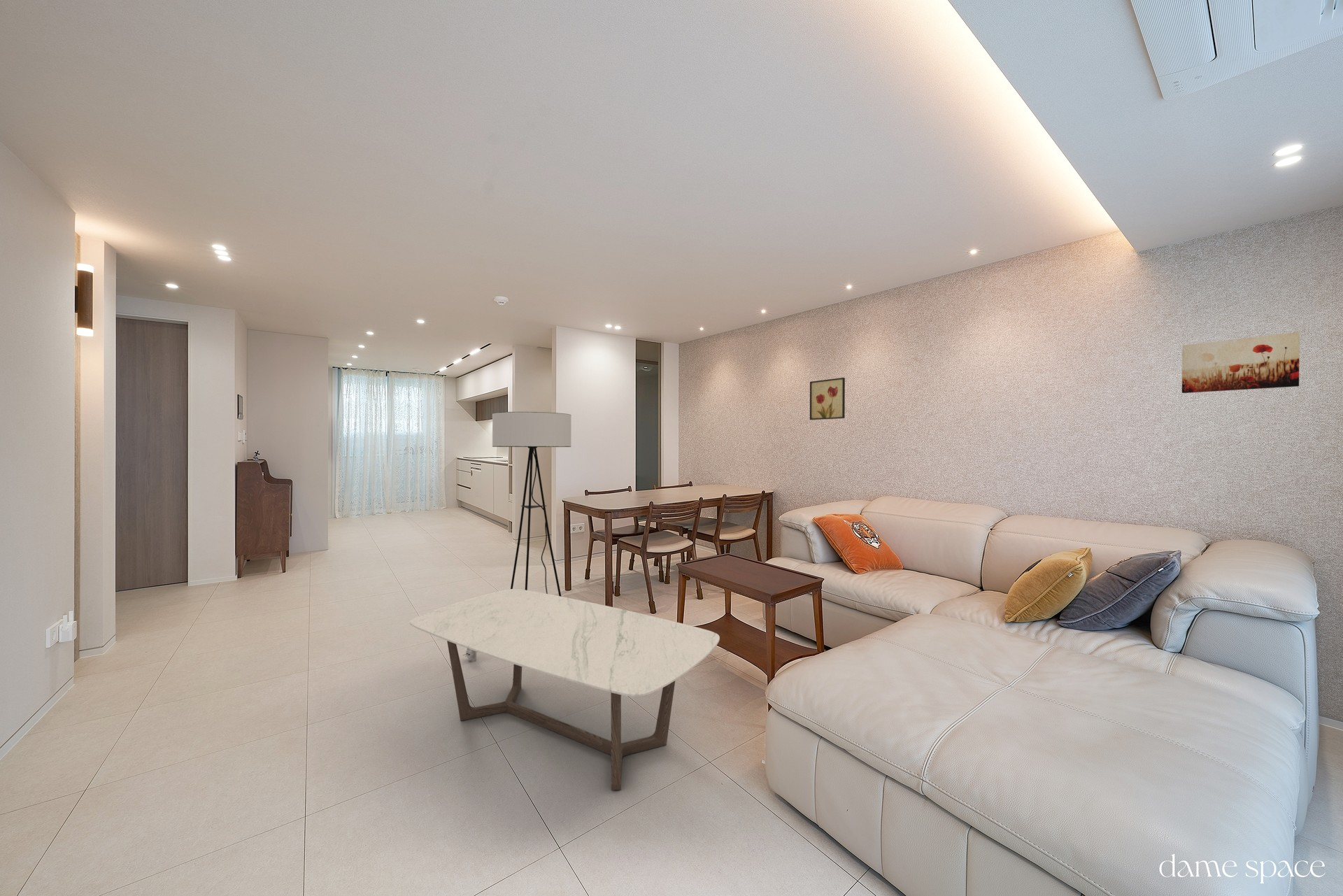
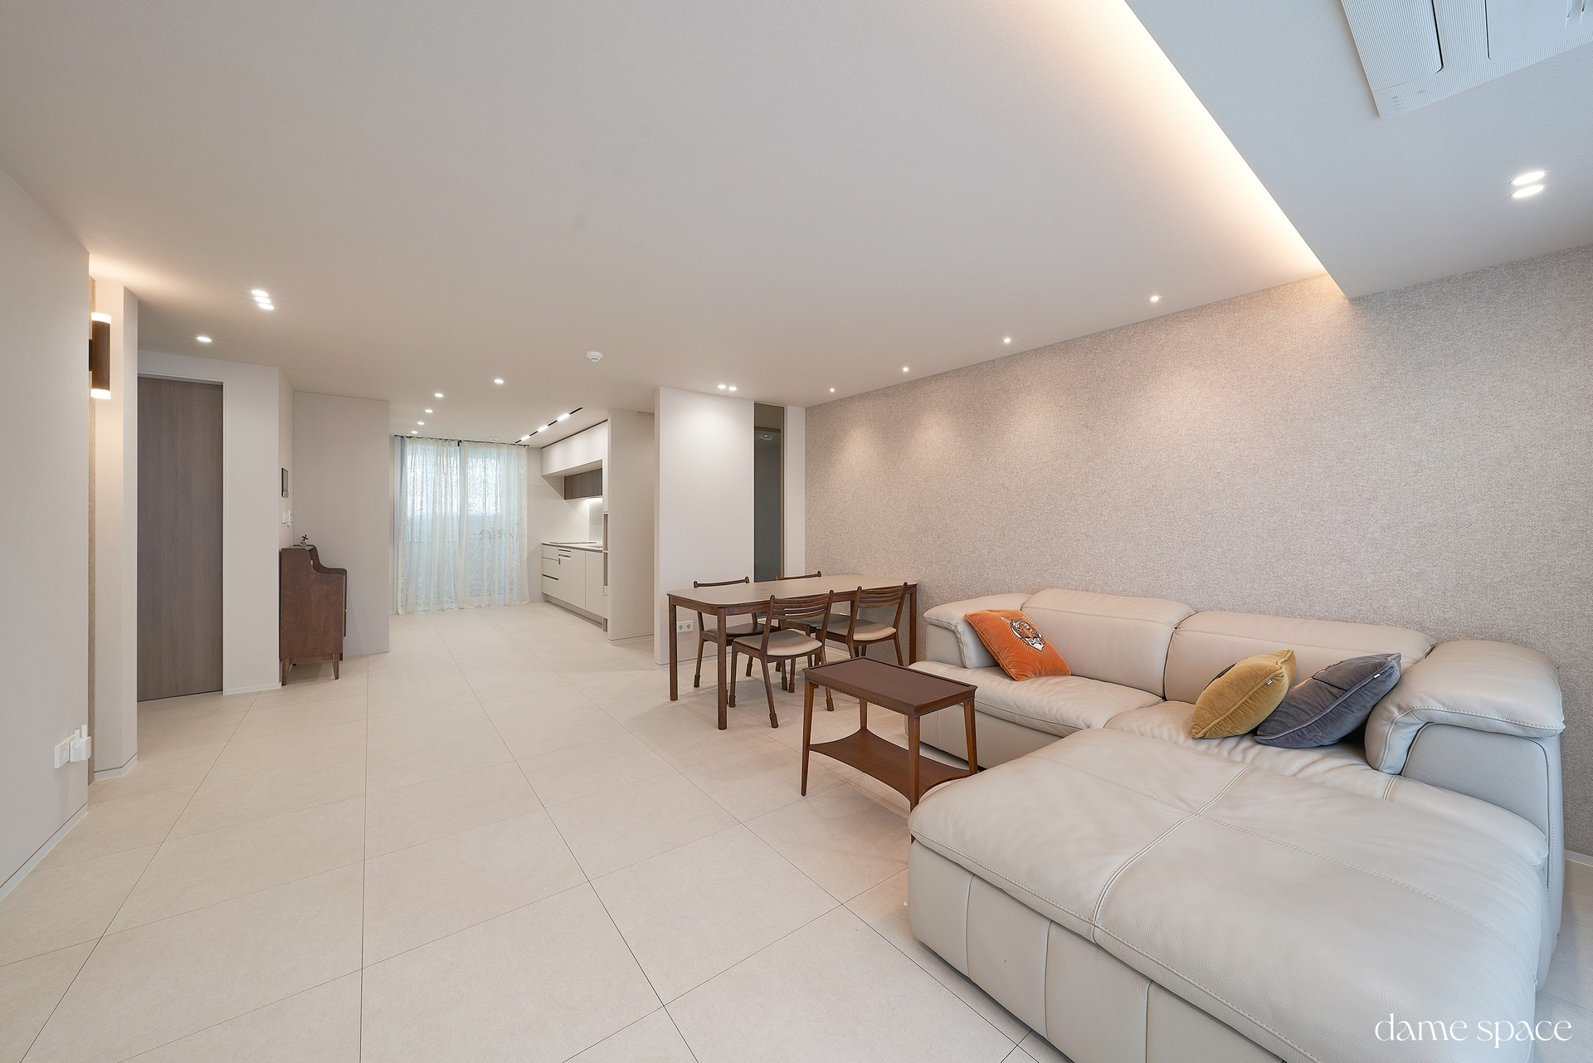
- wall art (1237, 364)
- coffee table (560, 678)
- wall art (827, 399)
- floor lamp (520, 523)
